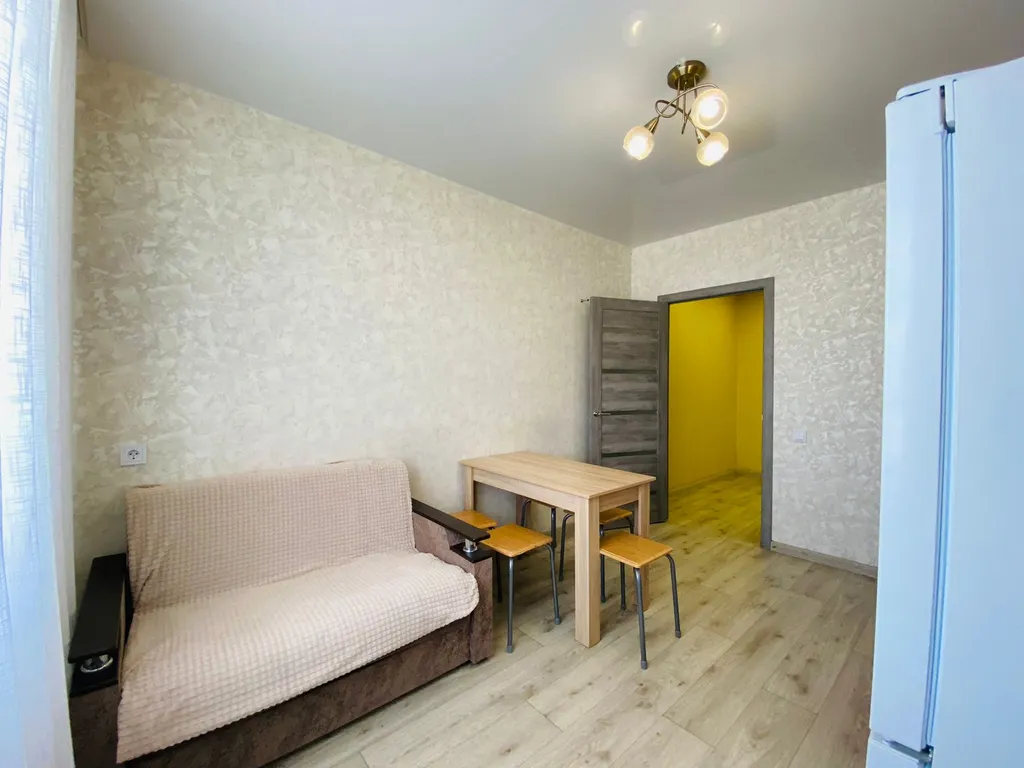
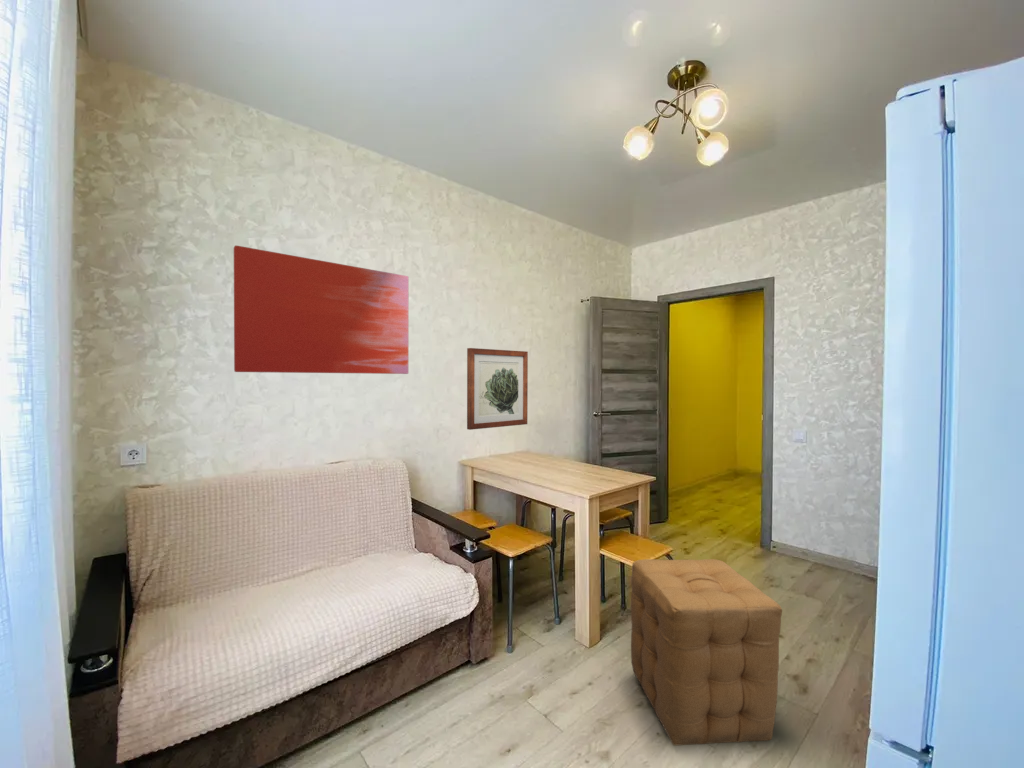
+ wall art (499, 388)
+ ottoman (698, 640)
+ wall art (331, 318)
